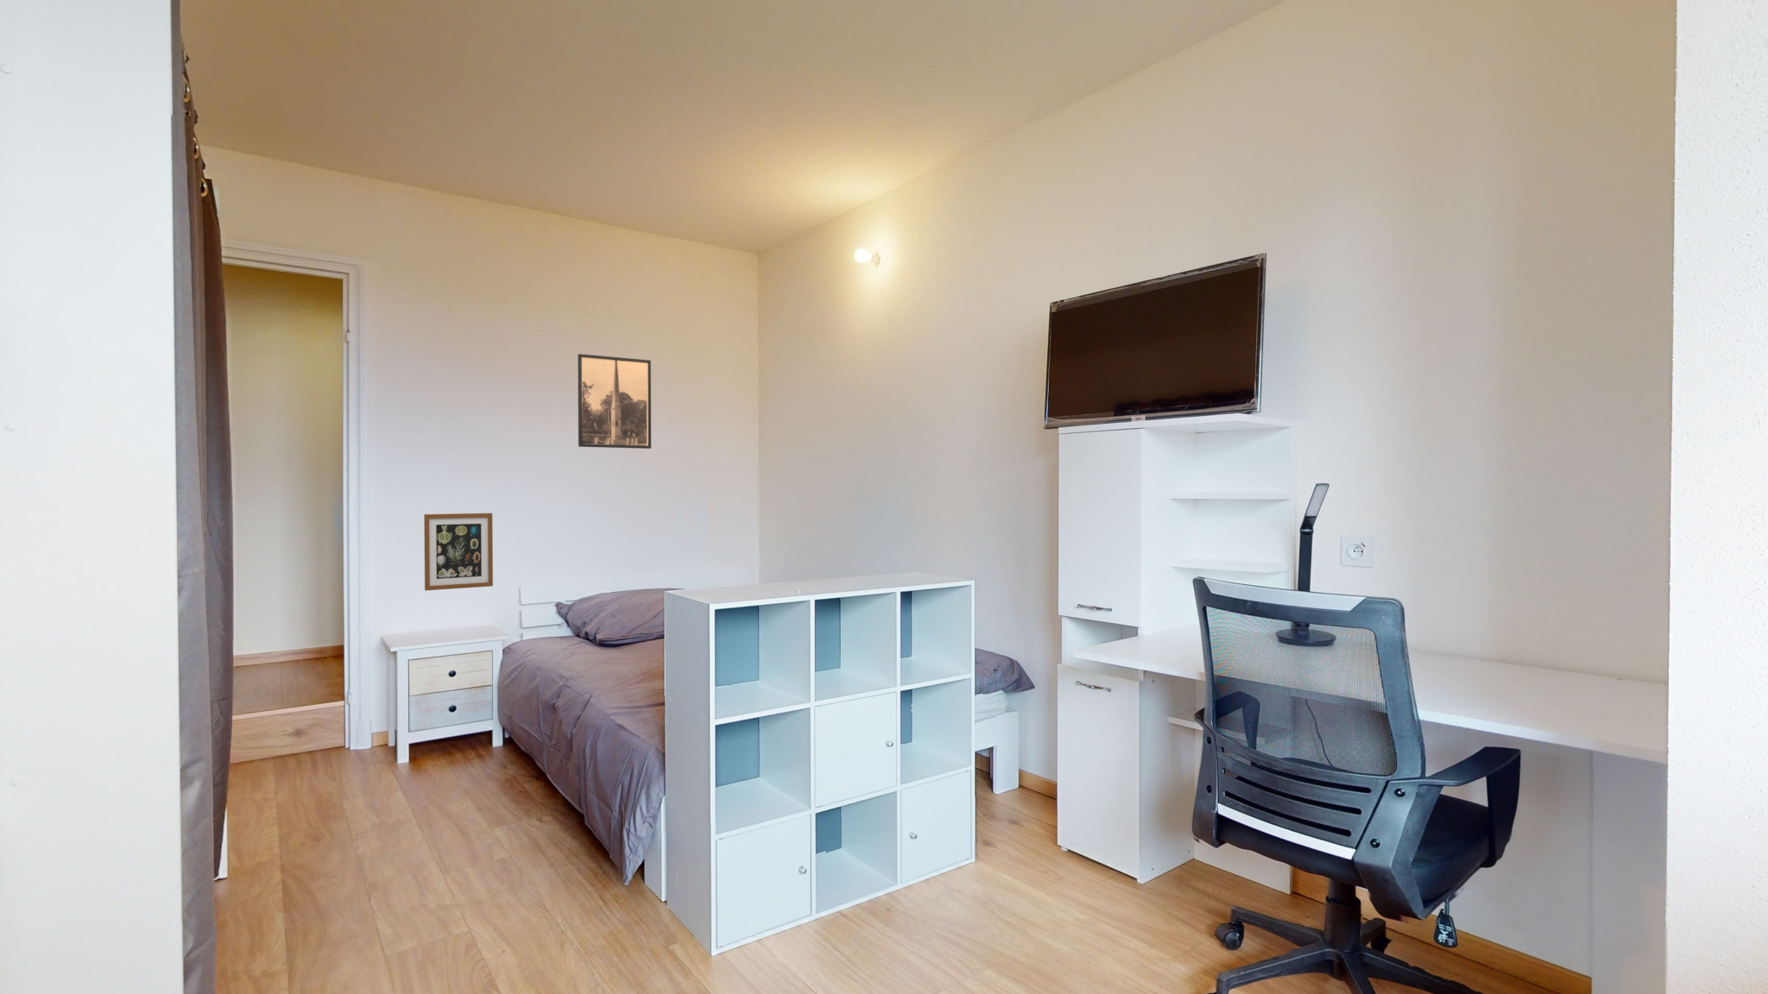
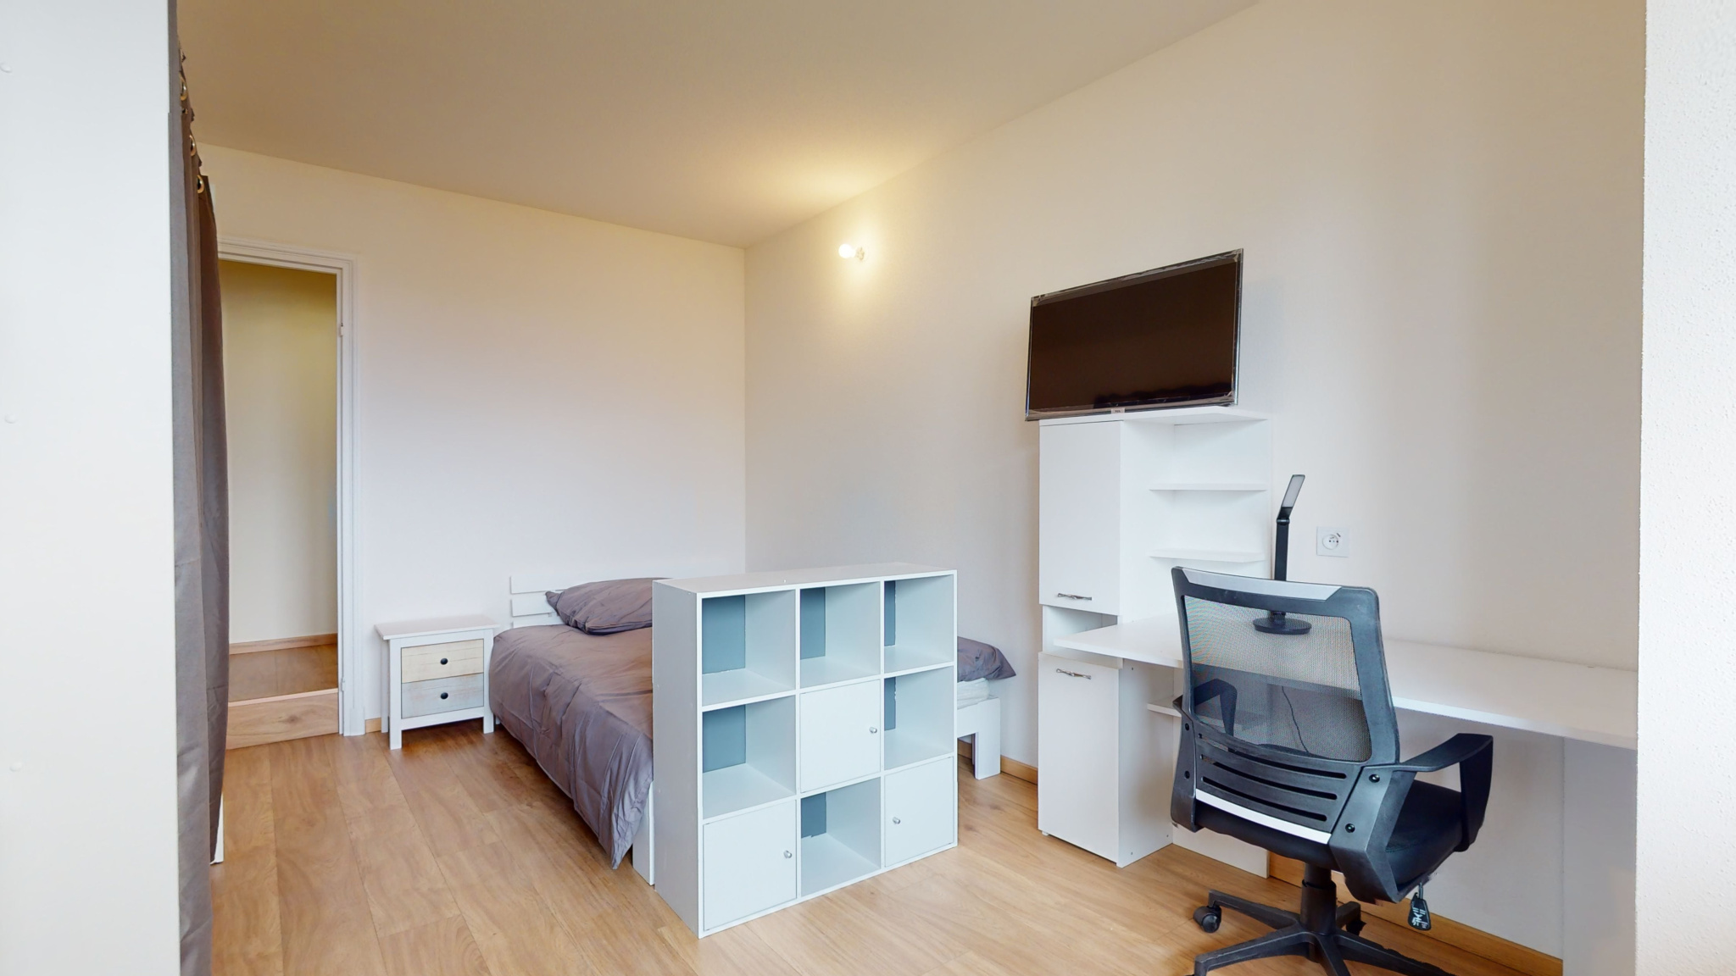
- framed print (614, 402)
- wall art (459, 551)
